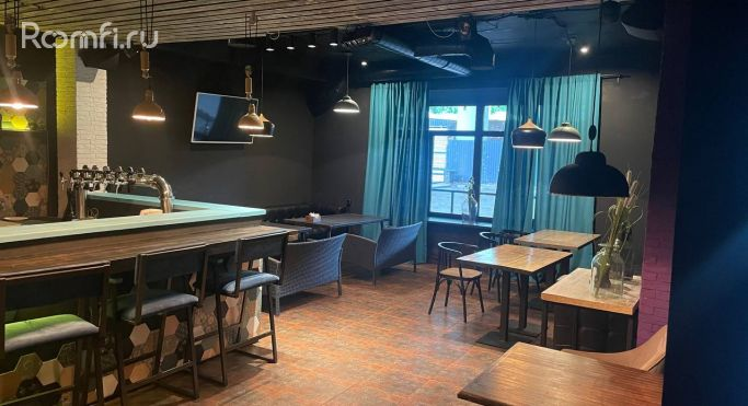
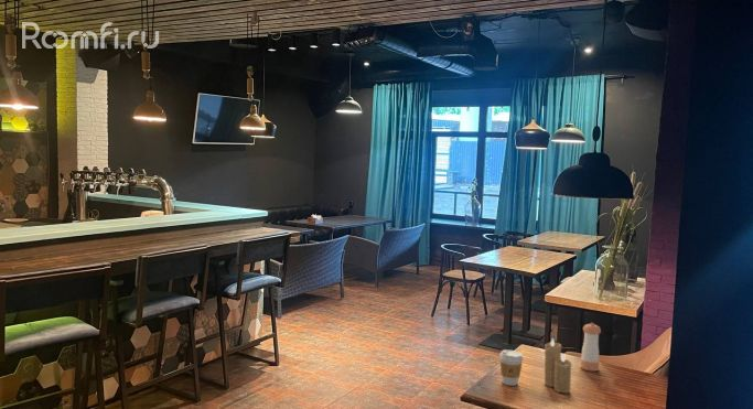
+ pepper shaker (590, 345)
+ coffee cup (510, 367)
+ candle (557, 364)
